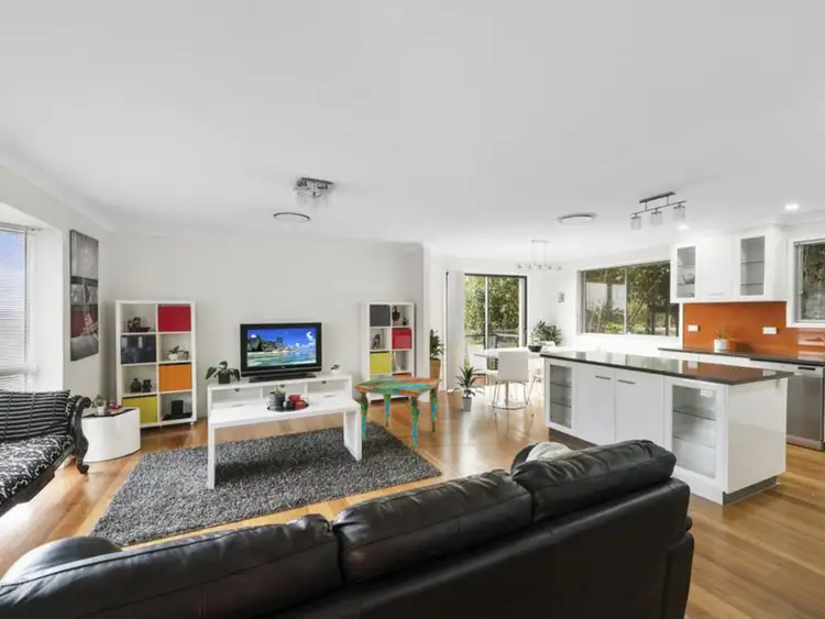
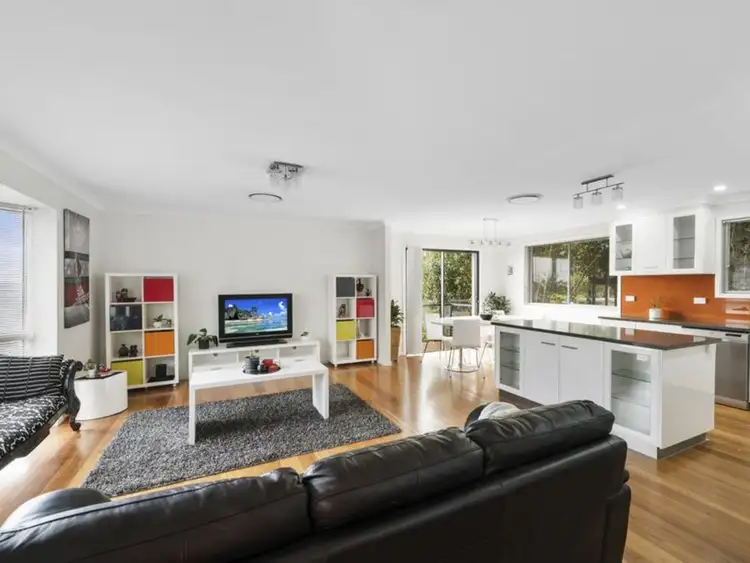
- indoor plant (468, 386)
- side table (388, 408)
